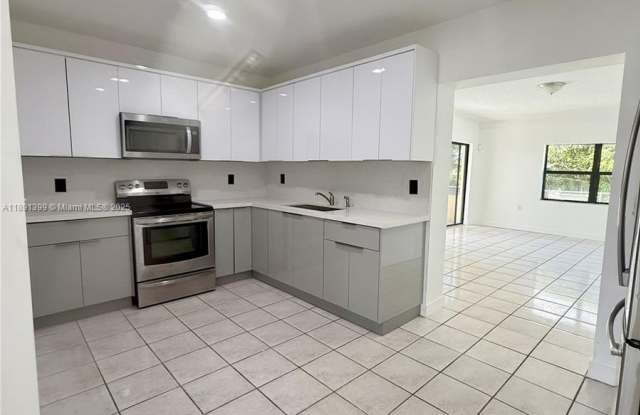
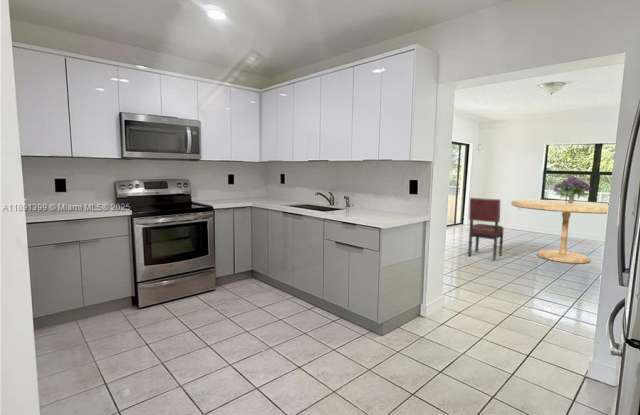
+ dining table (564, 230)
+ dining chair (486, 227)
+ bouquet (571, 190)
